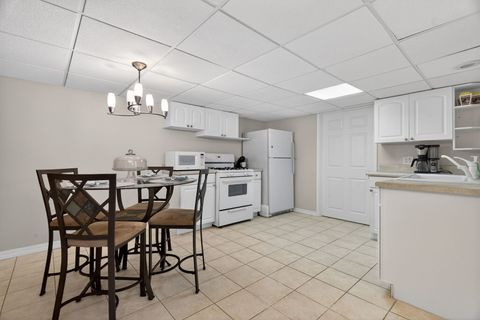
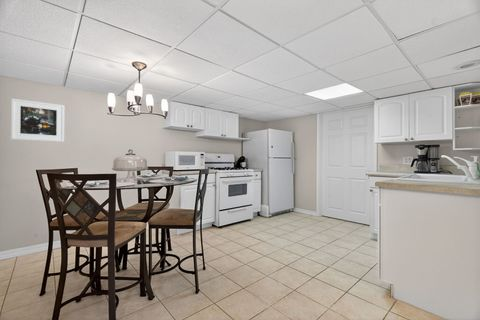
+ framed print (39, 121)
